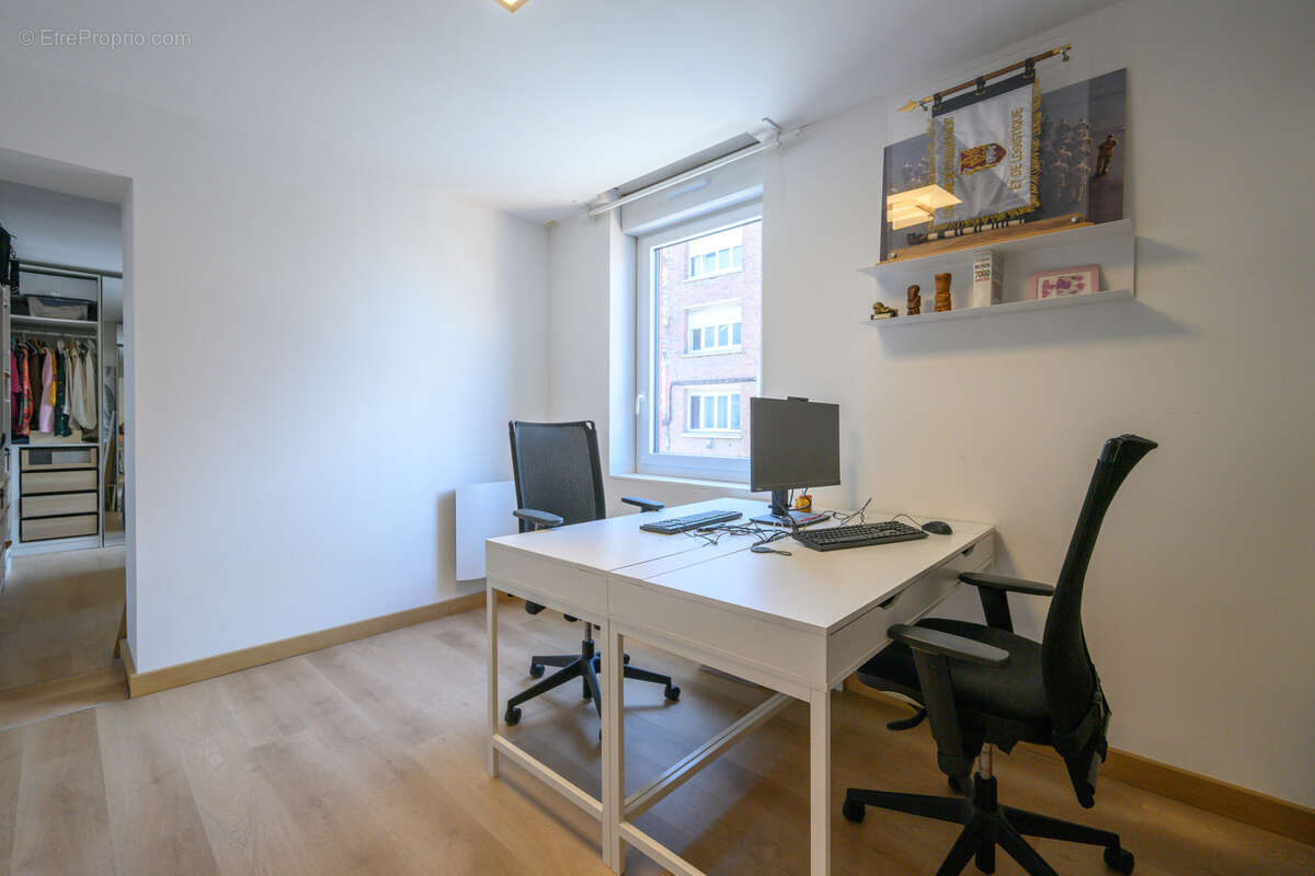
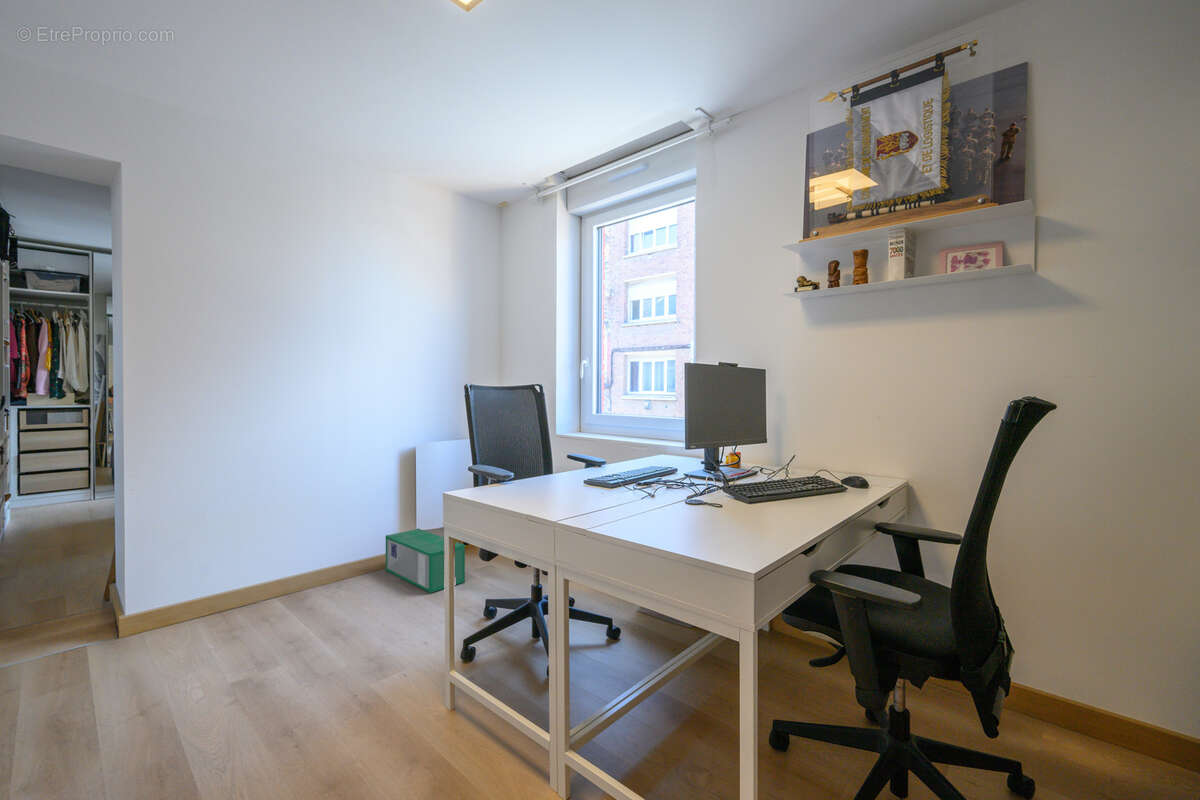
+ storage bin (424, 558)
